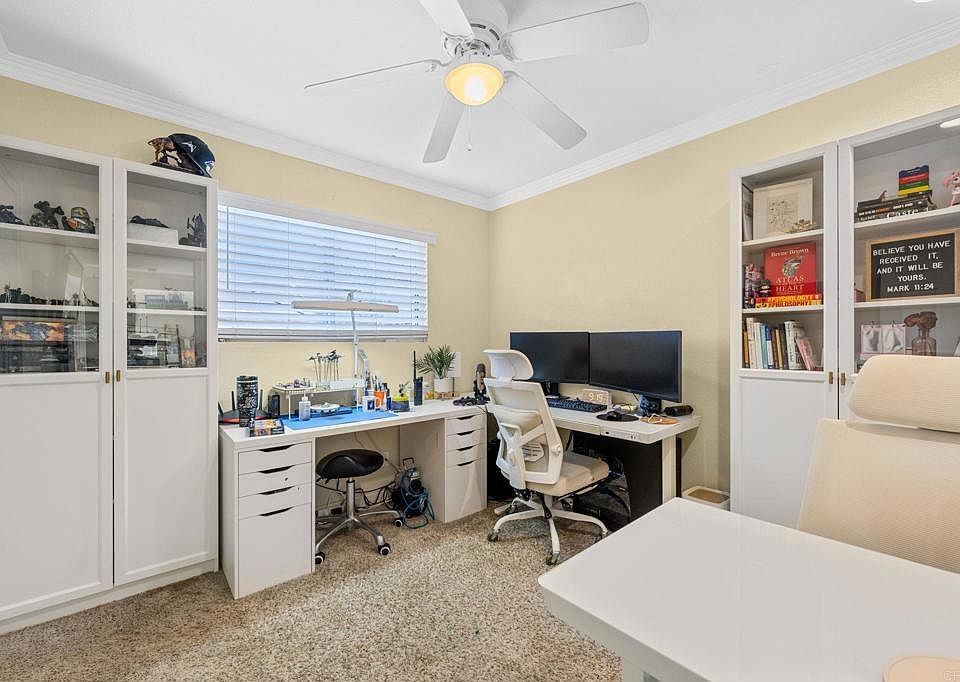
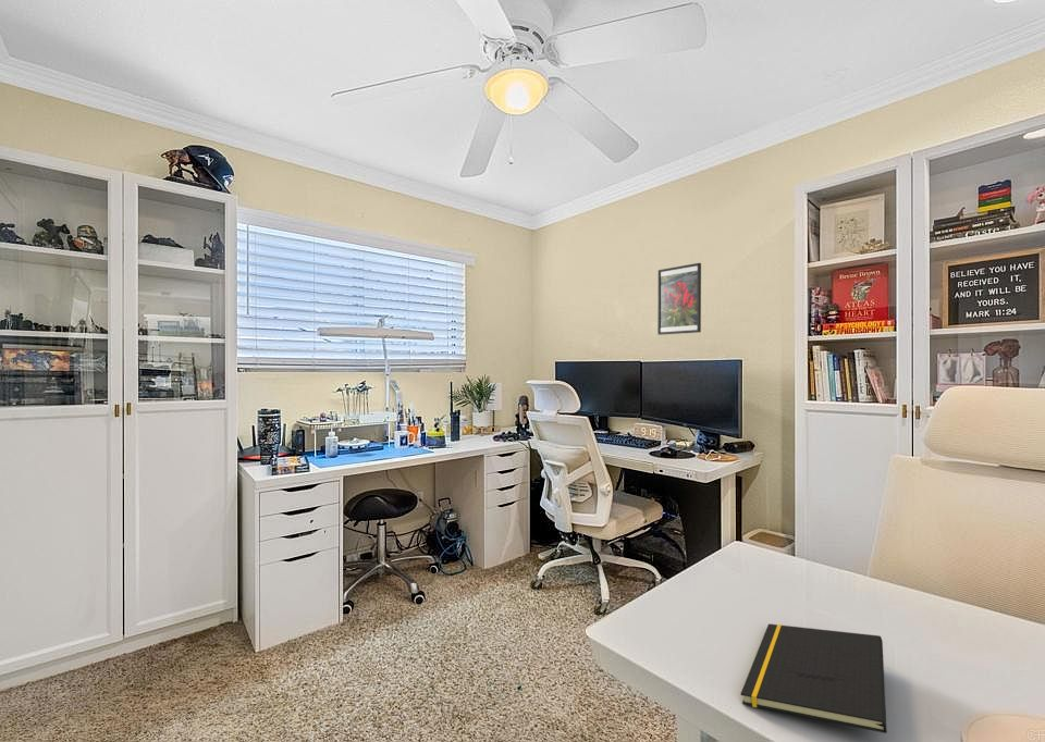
+ notepad (815, 667)
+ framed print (678, 299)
